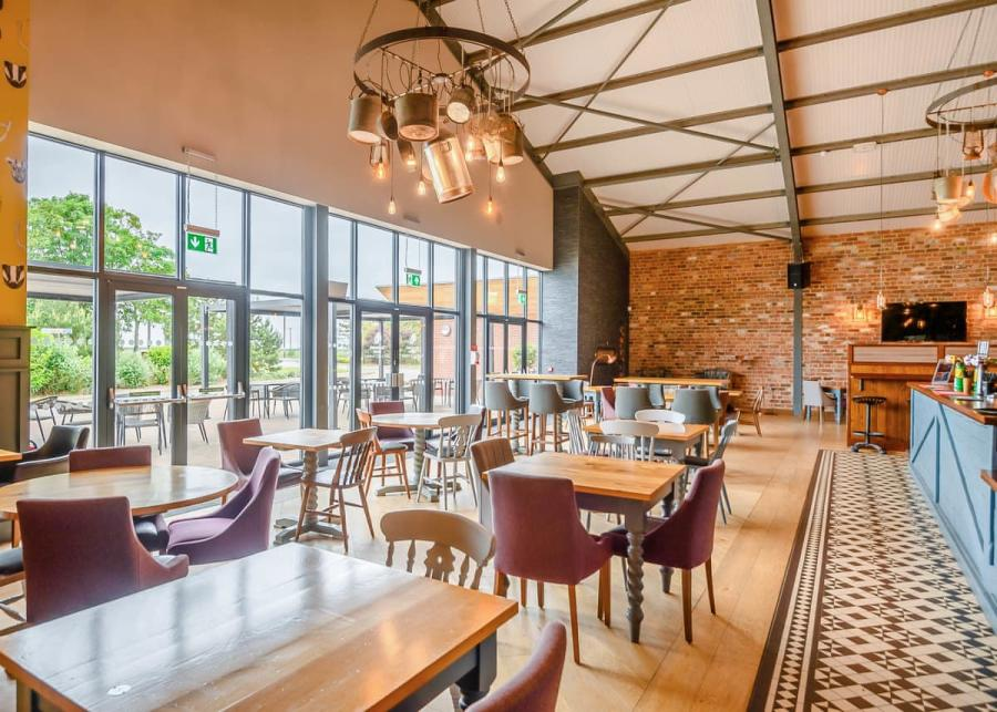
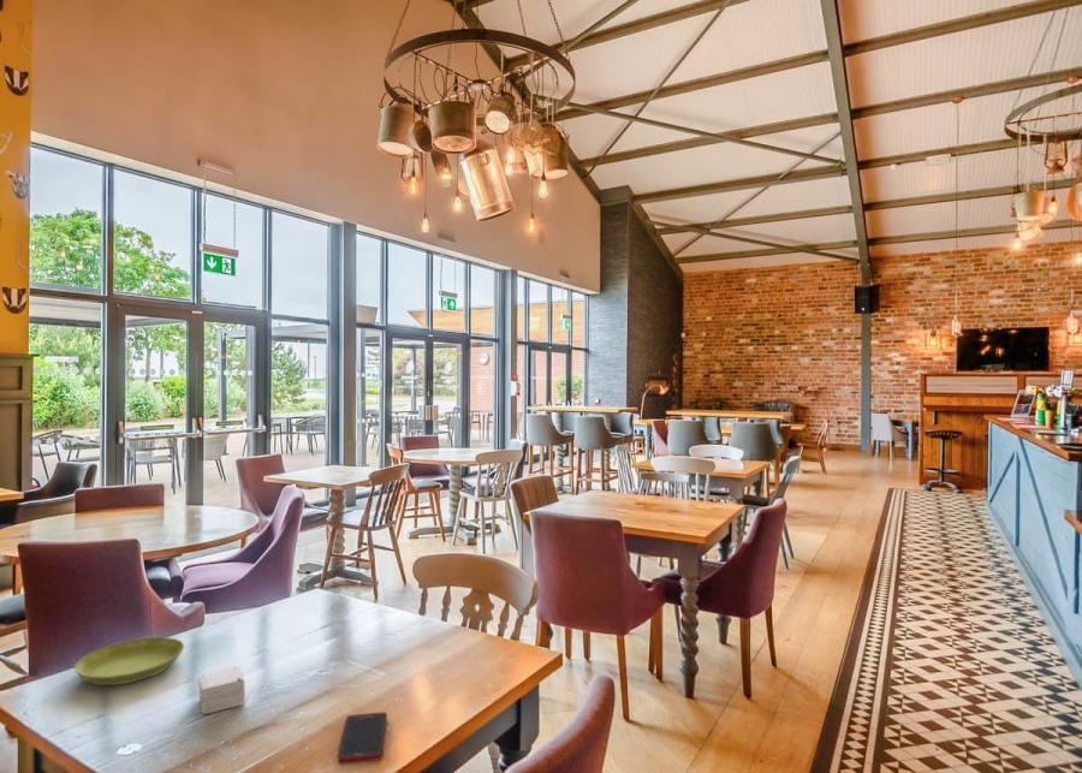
+ saucer (131, 661)
+ small box (221, 689)
+ cell phone (363, 736)
